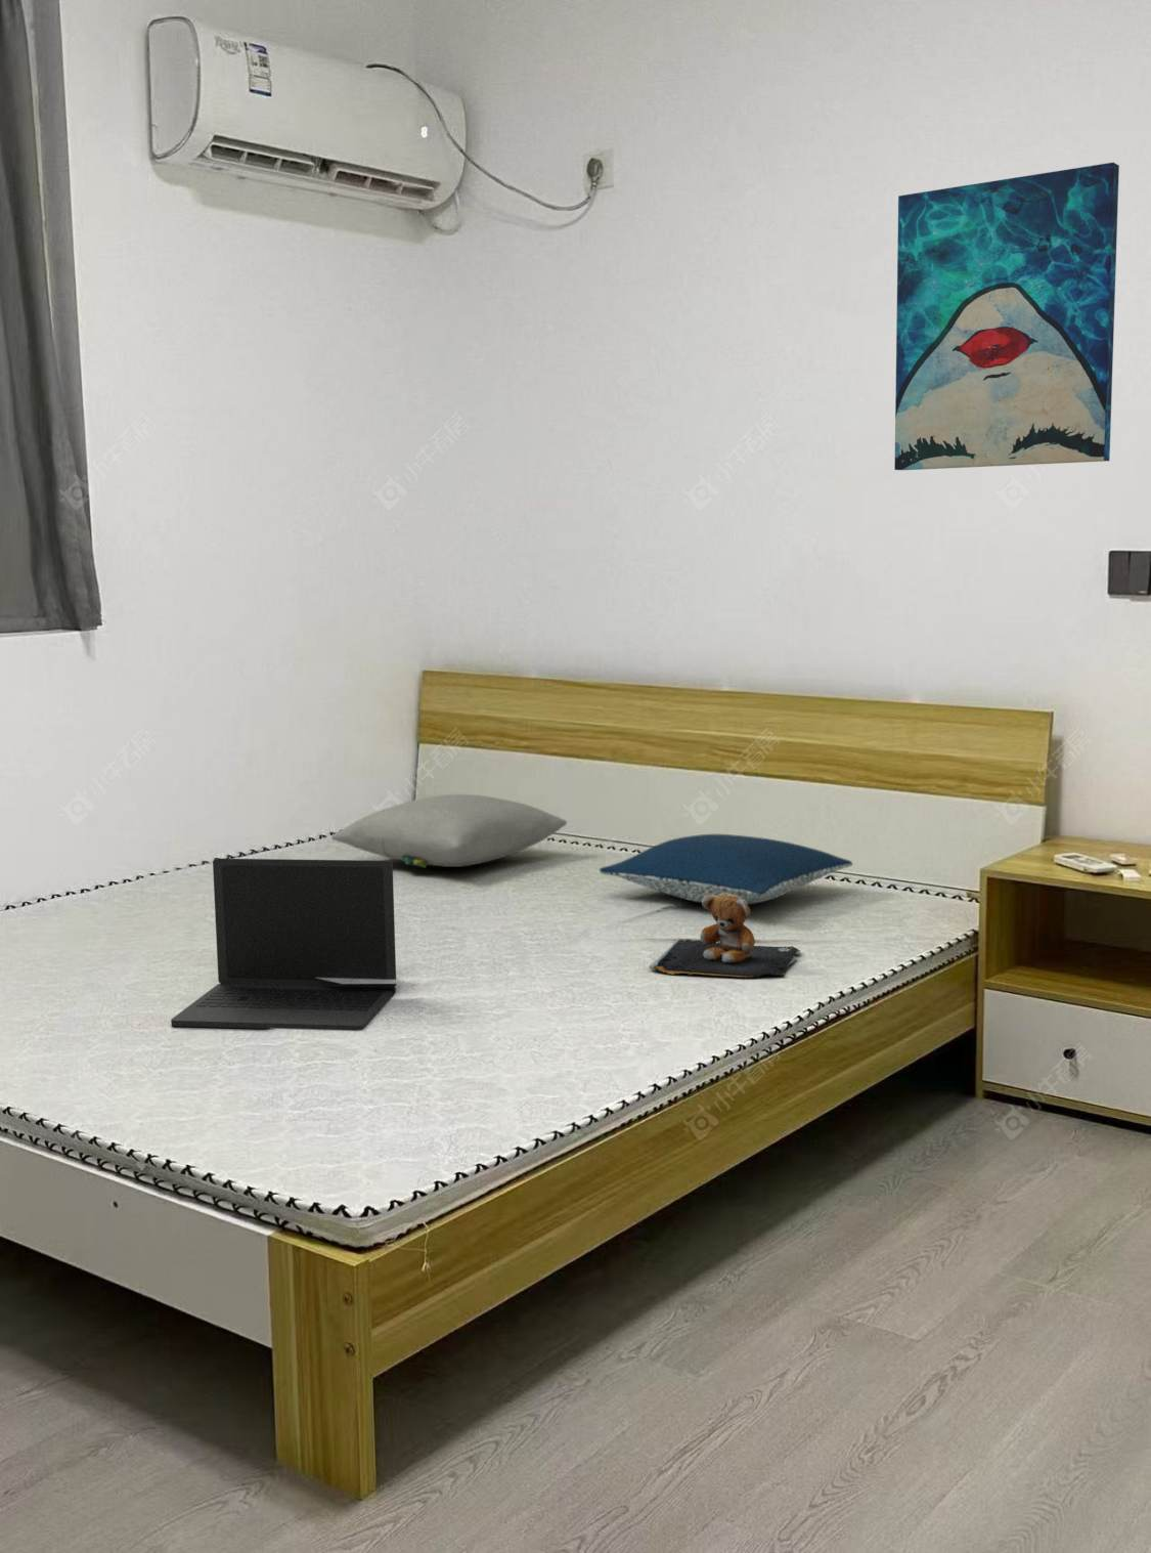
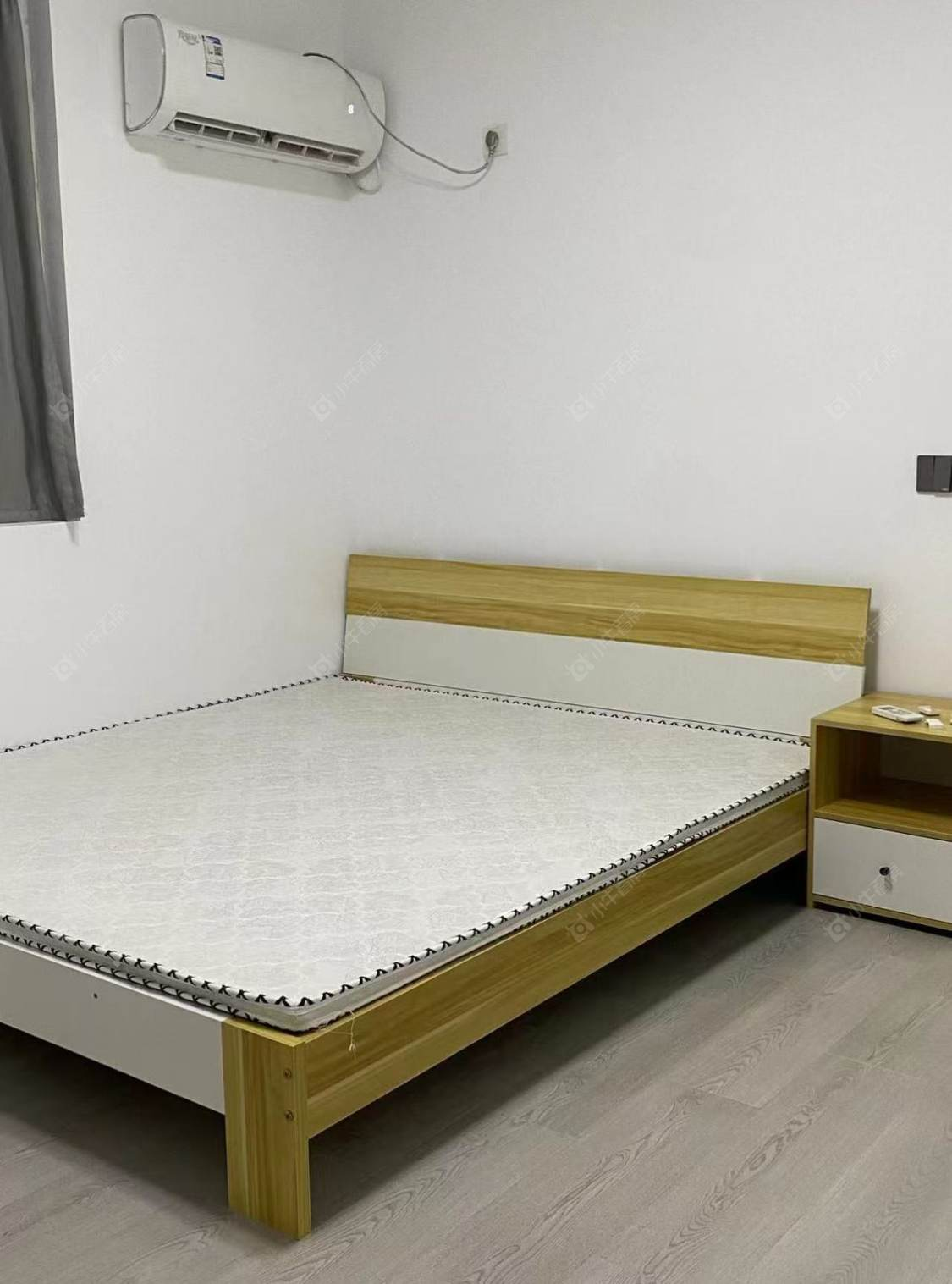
- pillow (450, 829)
- teddy bear (727, 926)
- wall art (1001, 324)
- laptop (283, 941)
- pillow (728, 867)
